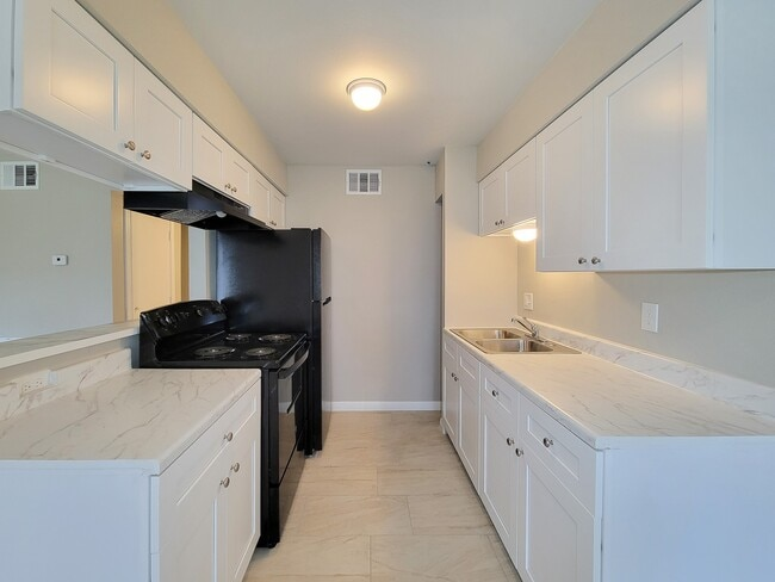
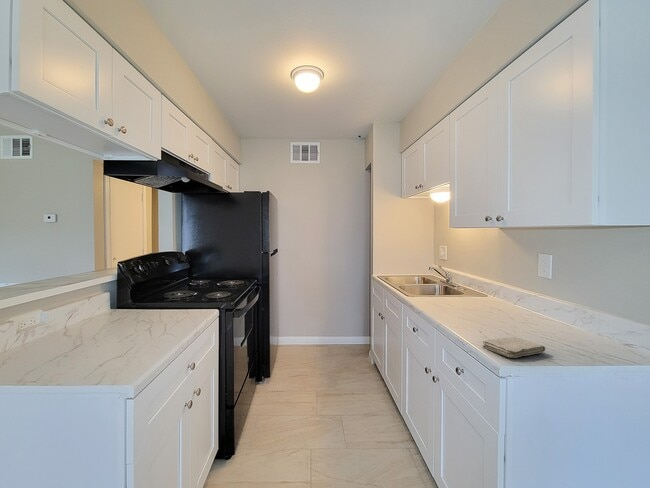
+ washcloth (512, 345)
